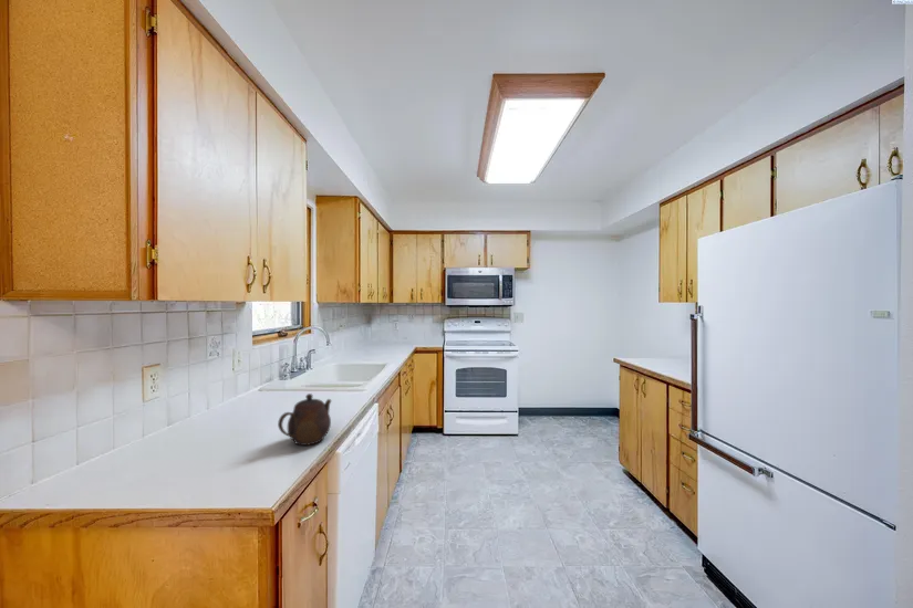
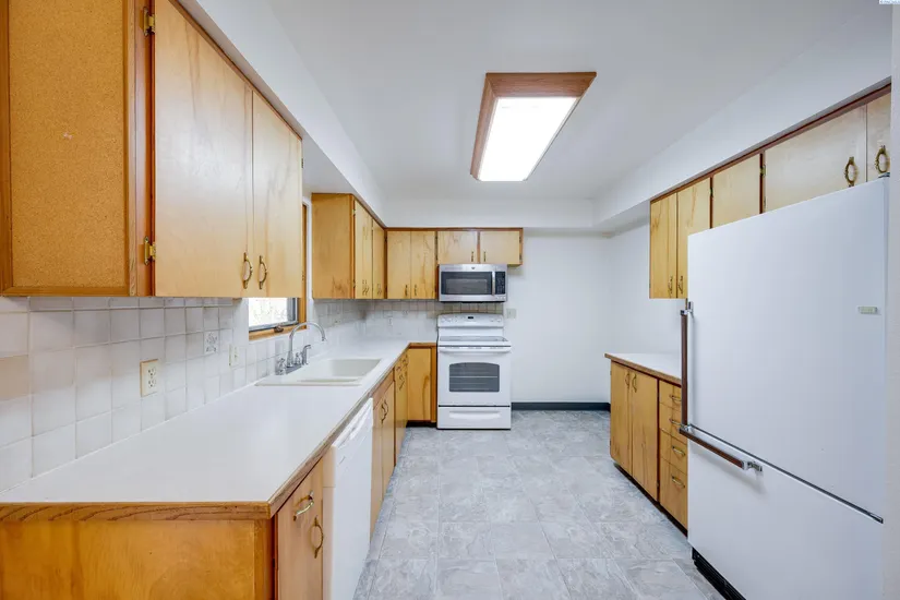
- teapot (307, 417)
